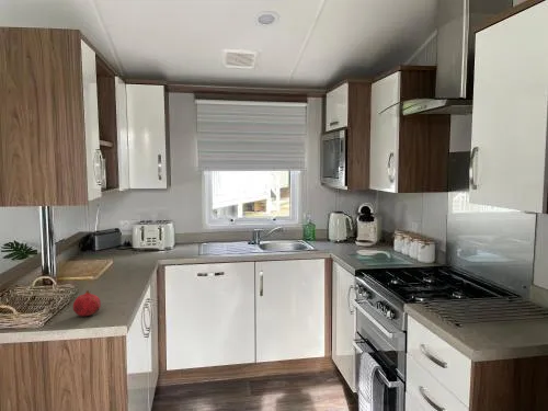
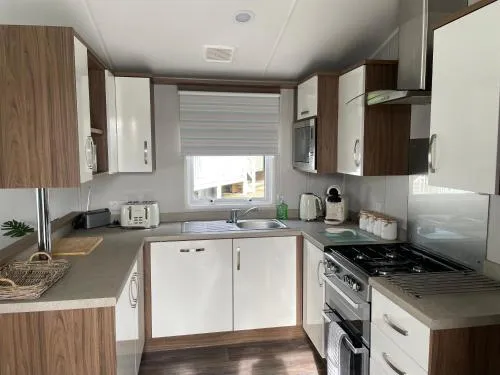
- fruit (87, 302)
